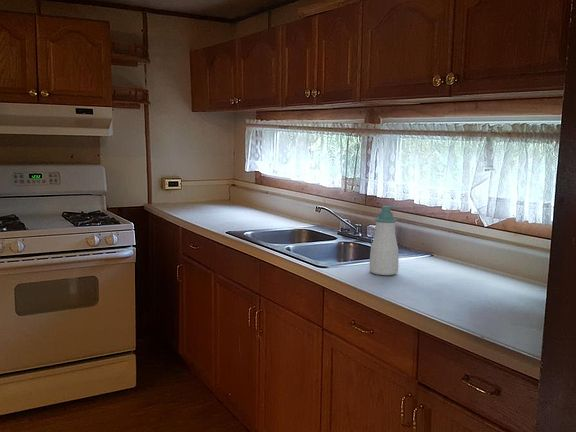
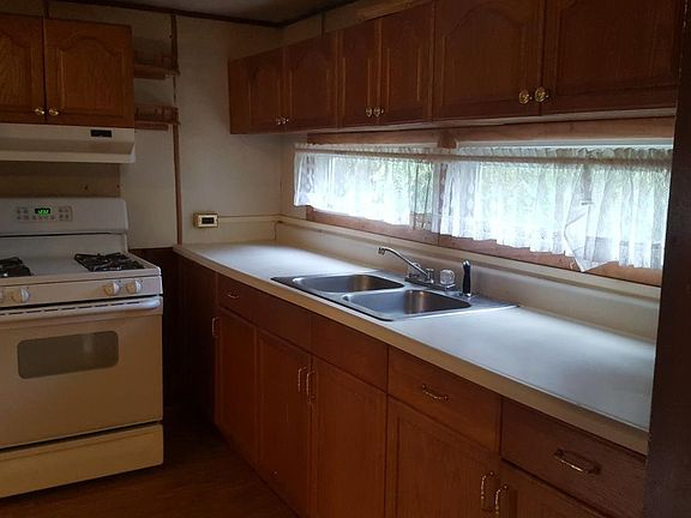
- soap bottle (384, 239)
